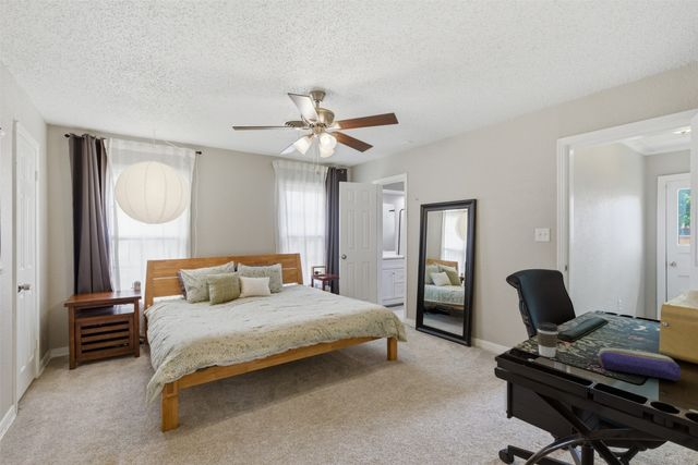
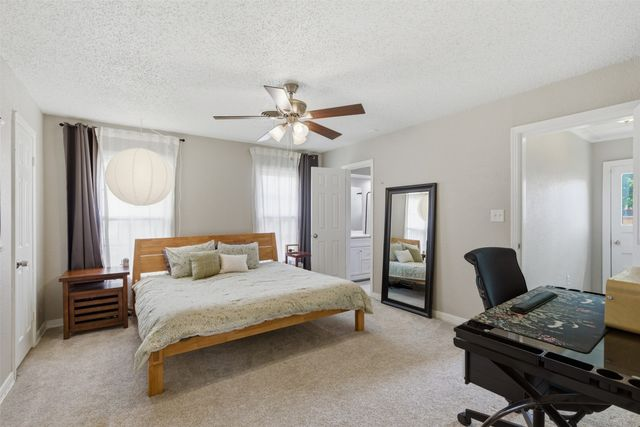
- pencil case (637, 363)
- coffee cup (546, 339)
